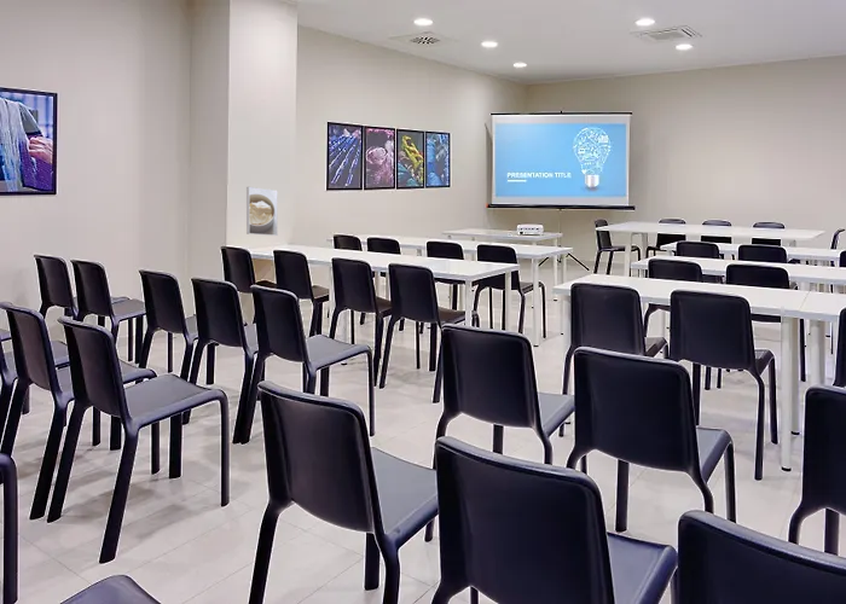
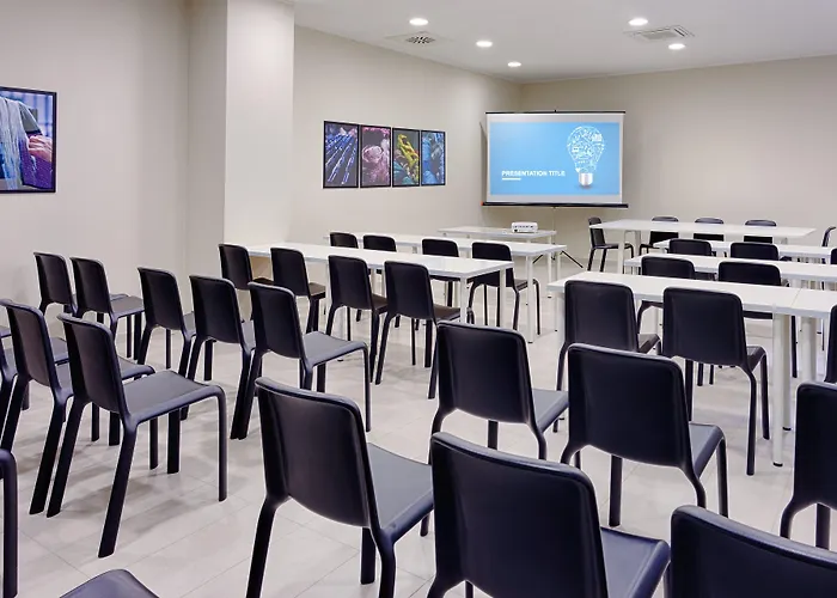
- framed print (262, 211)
